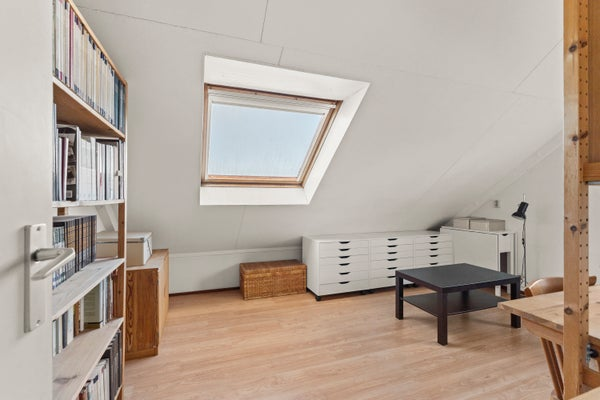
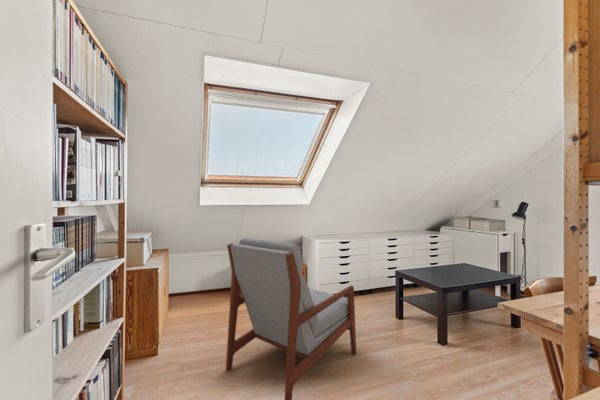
+ armchair (296, 297)
